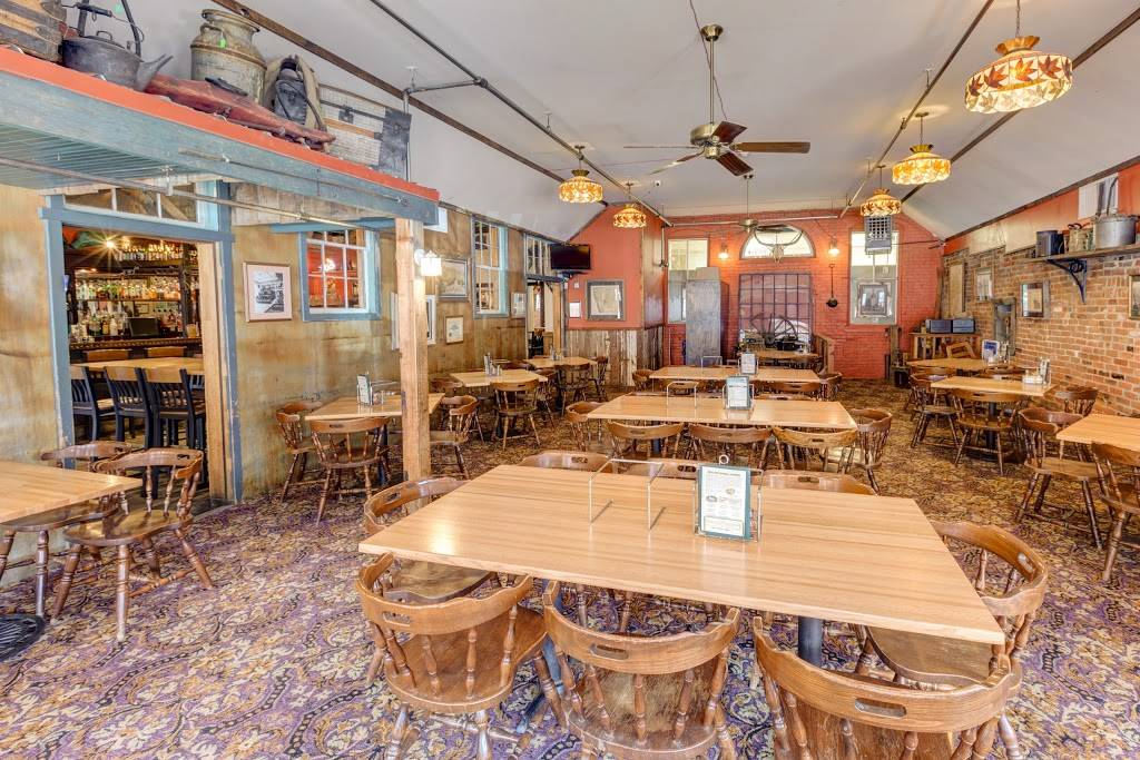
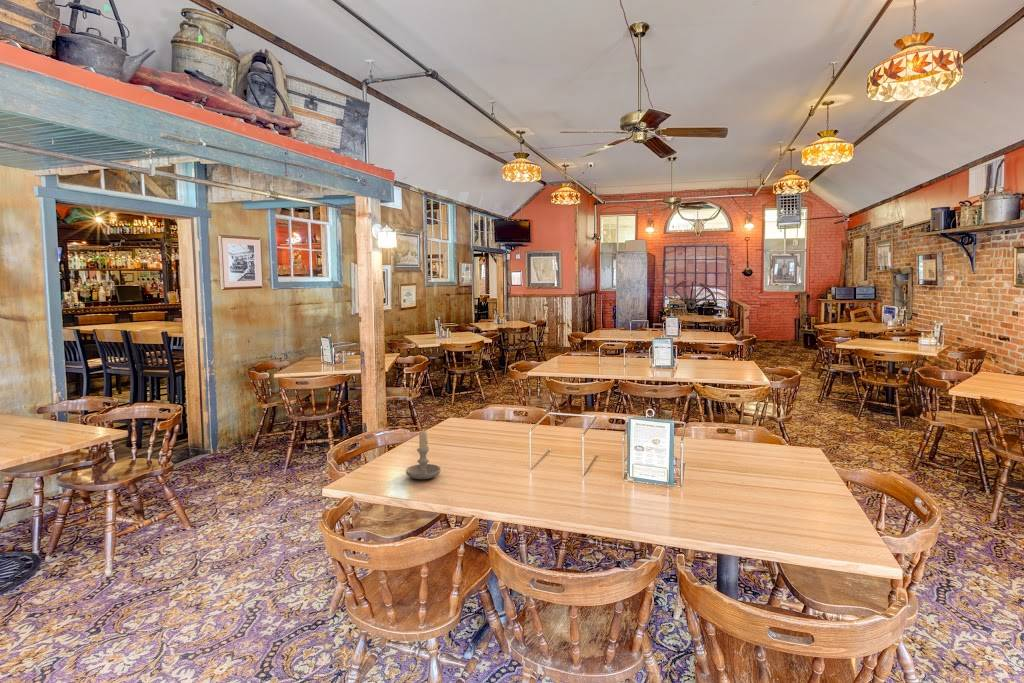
+ candle (423, 452)
